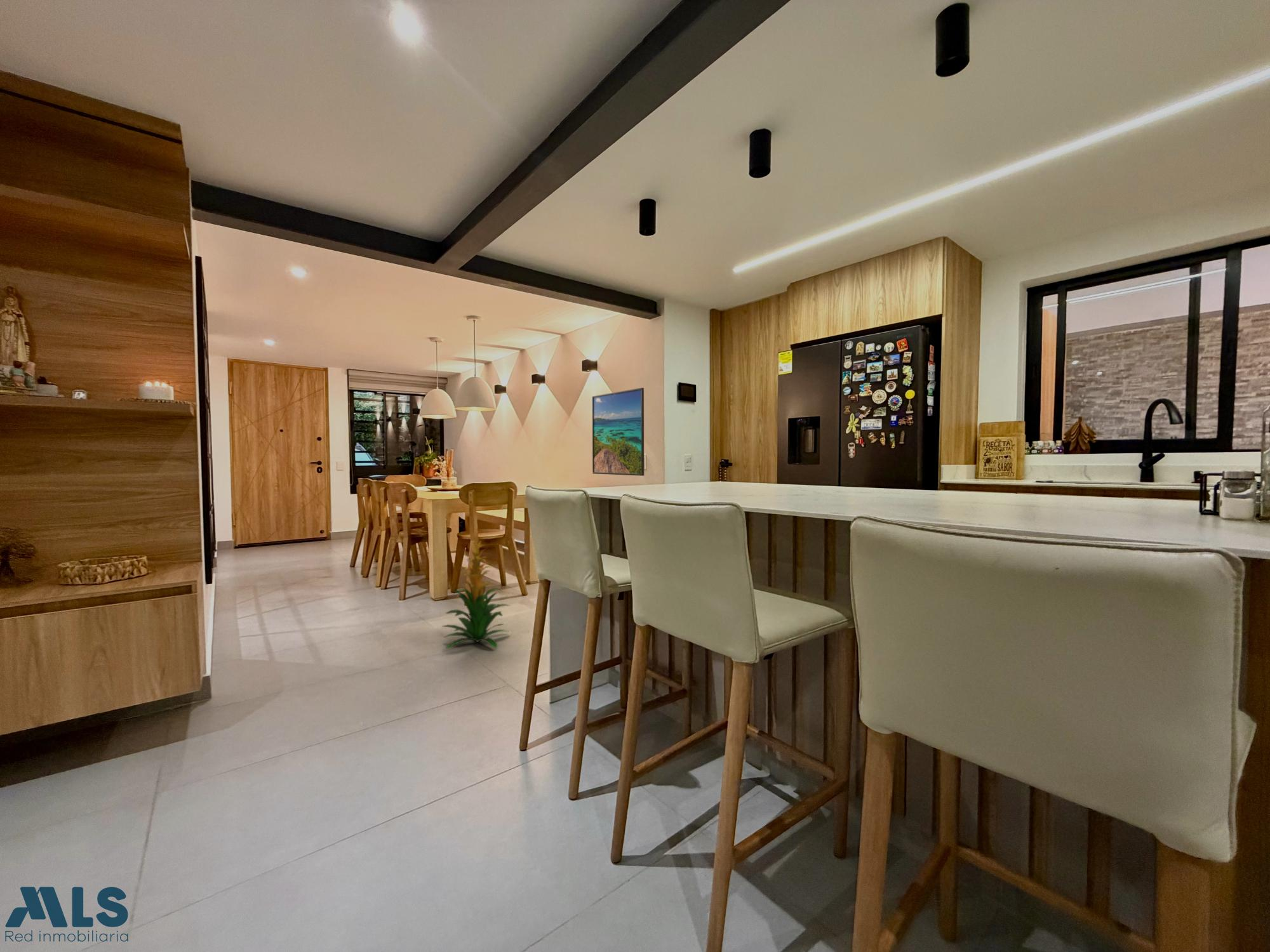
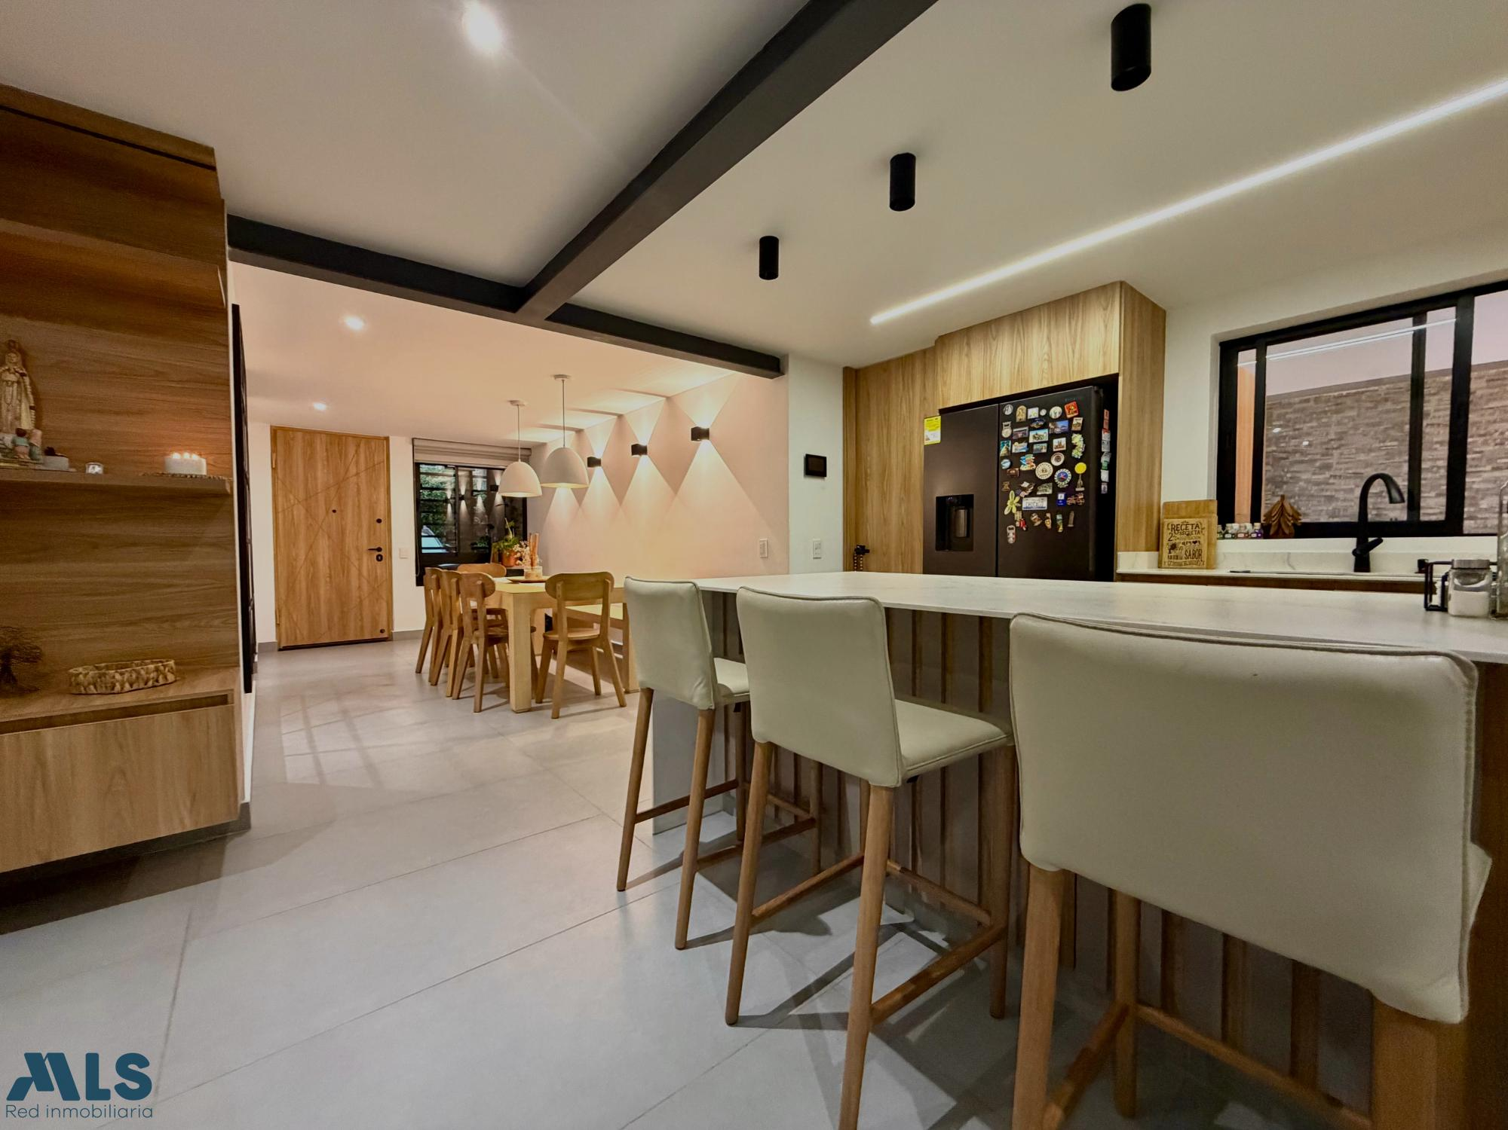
- indoor plant (477, 592)
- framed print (616, 433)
